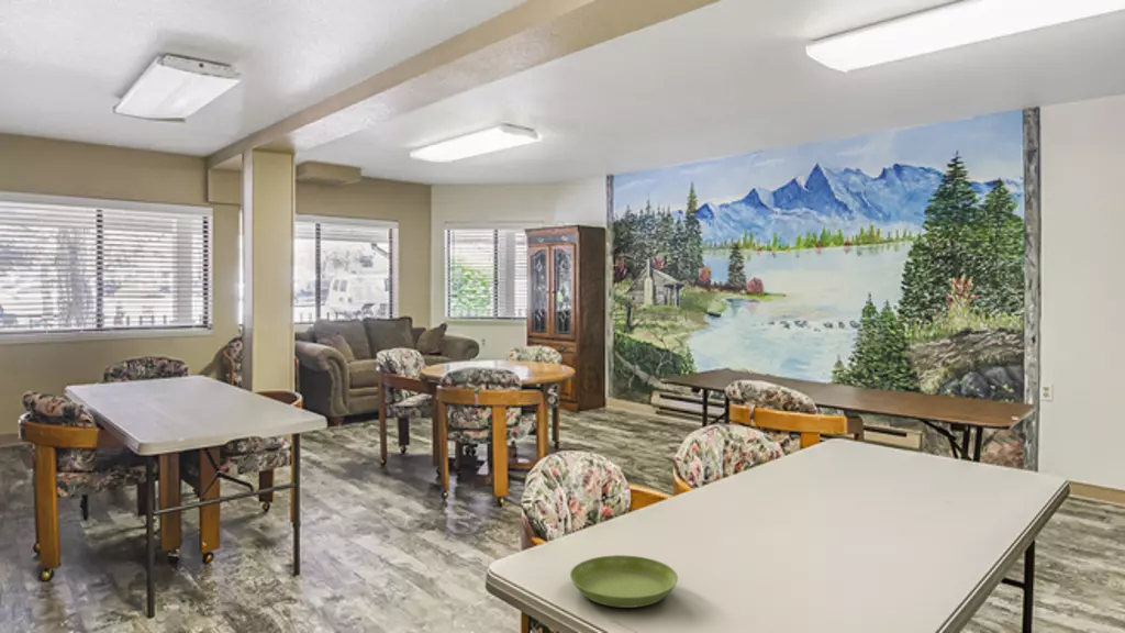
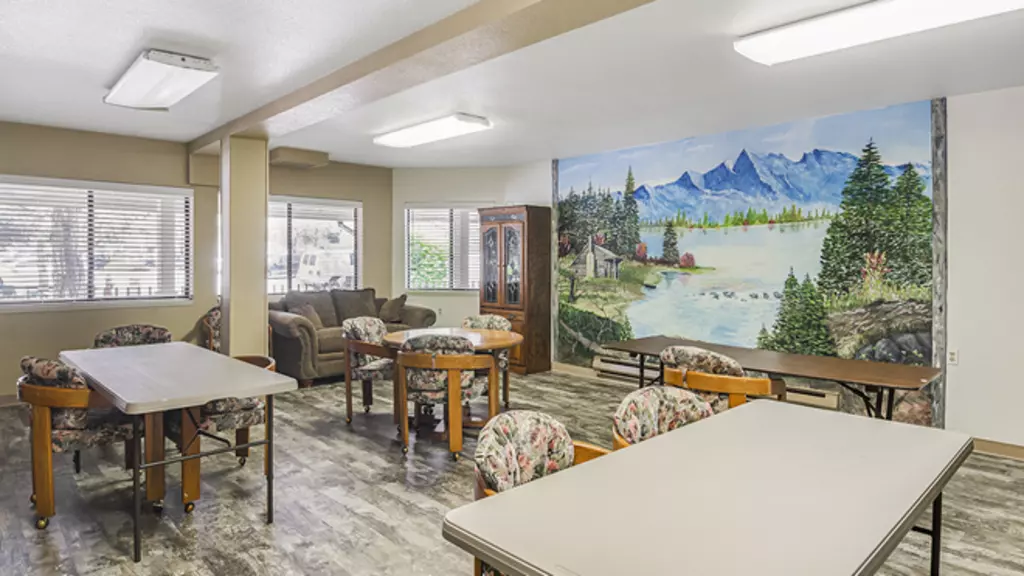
- saucer (623, 581)
